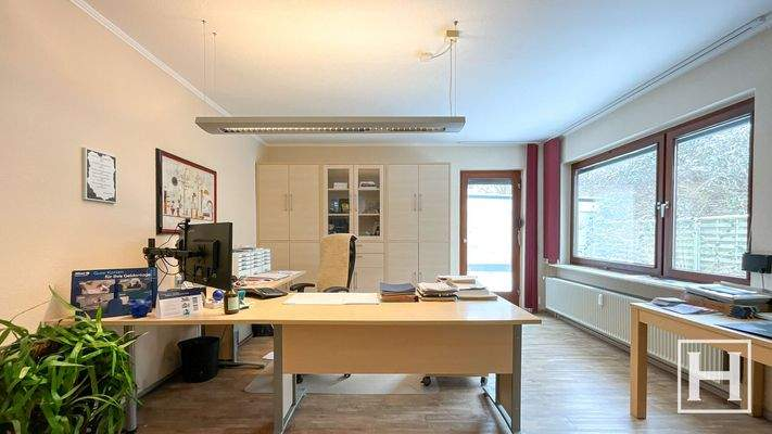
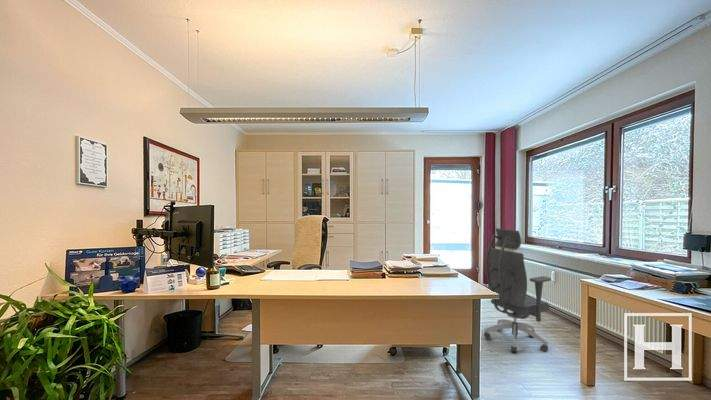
+ office chair (514, 285)
